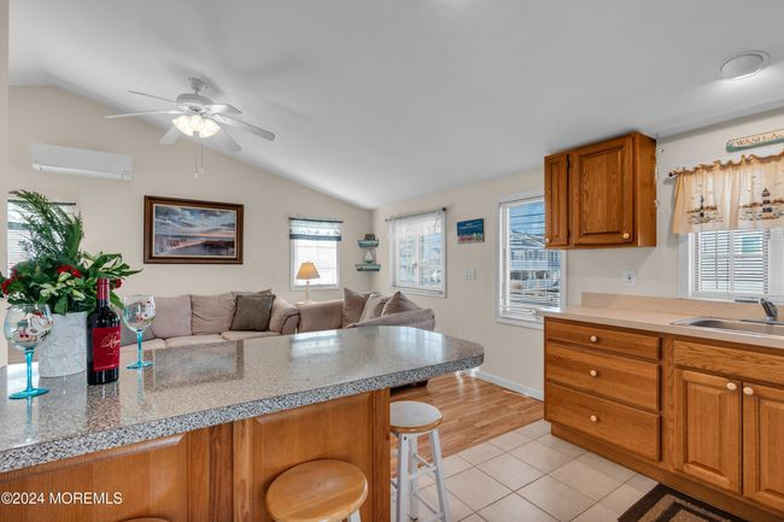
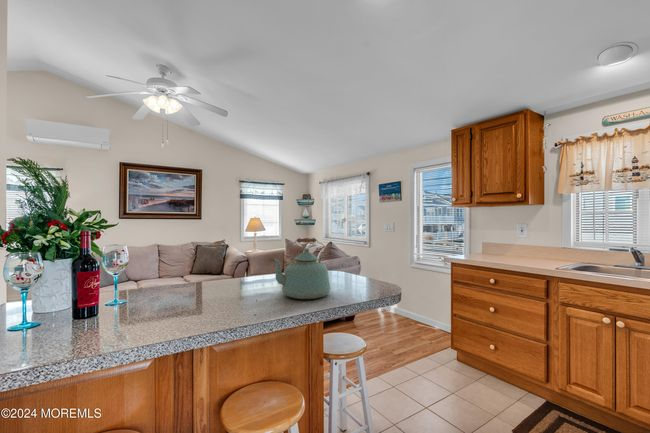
+ kettle (301, 266)
